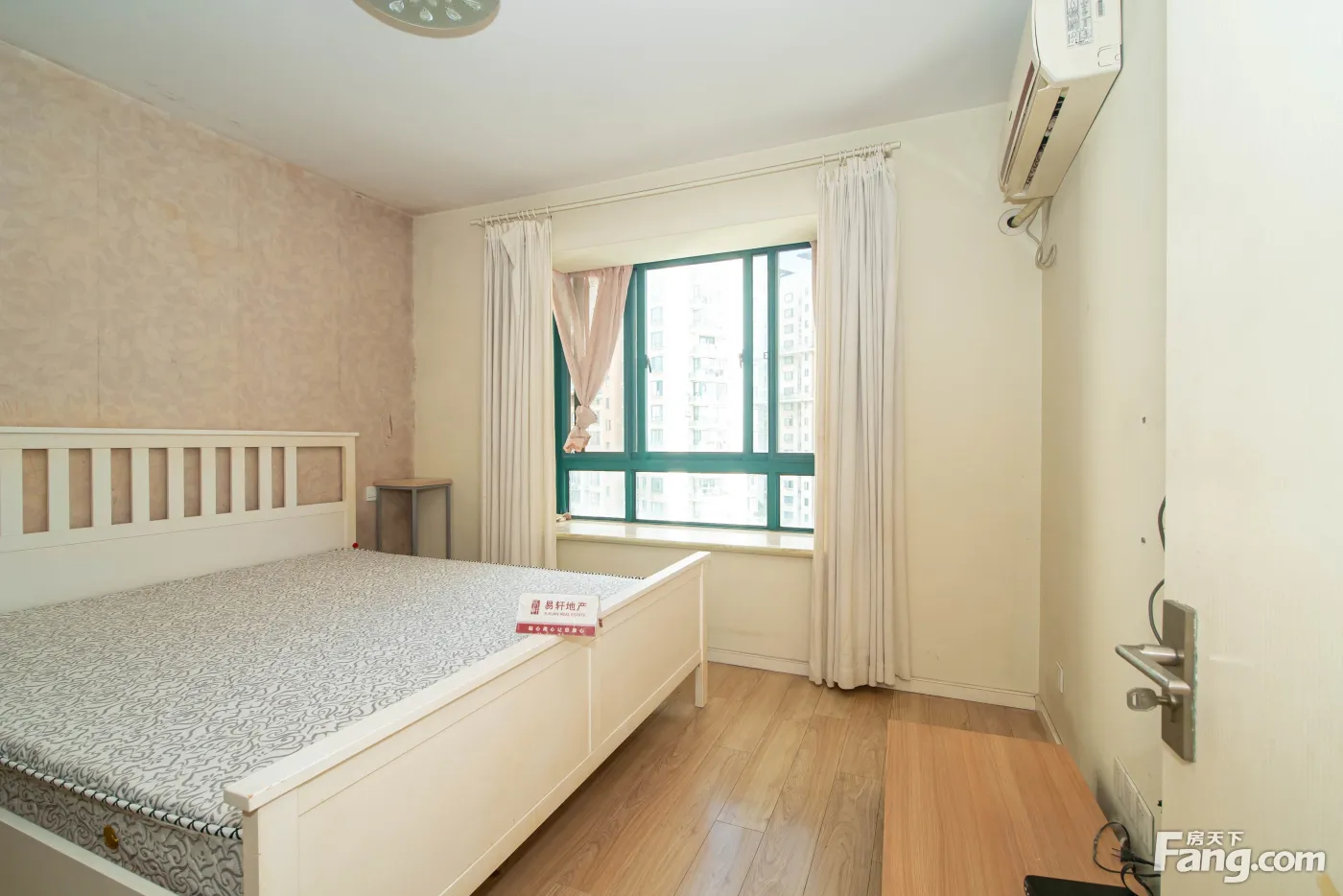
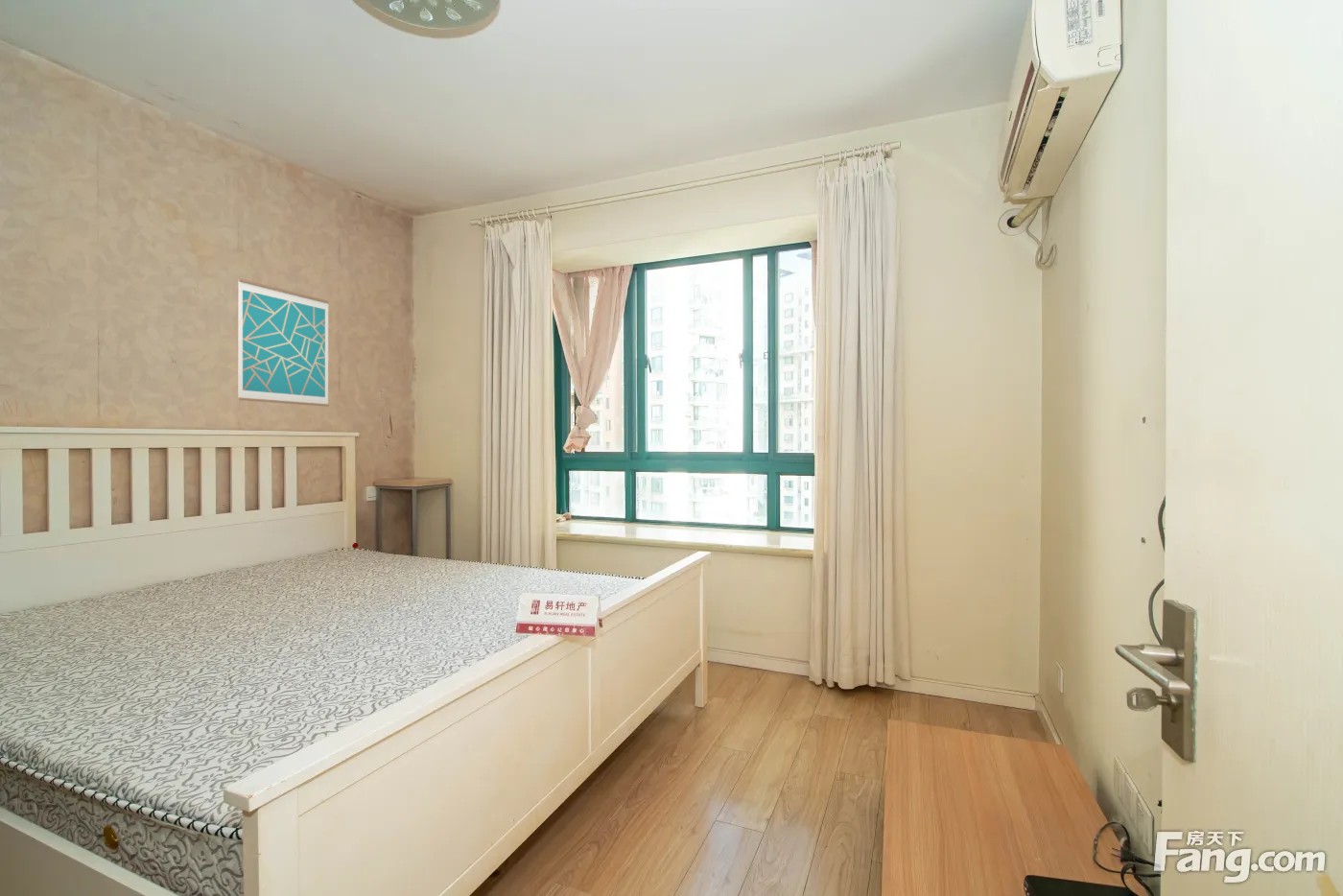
+ wall art (286, 346)
